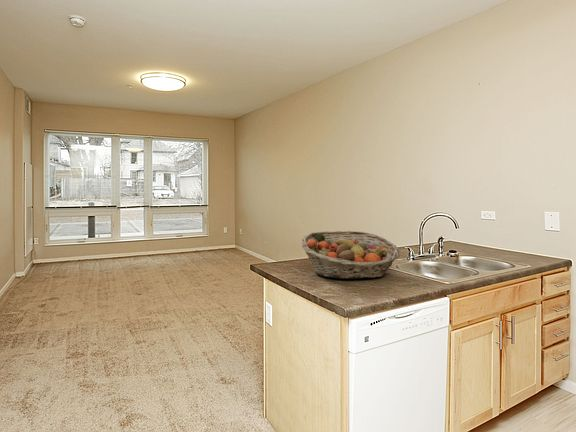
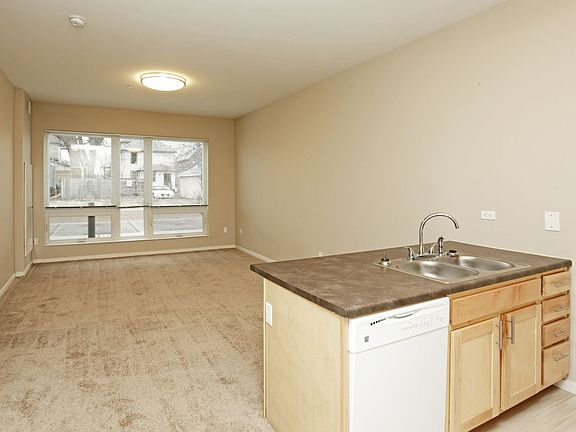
- fruit basket (349, 253)
